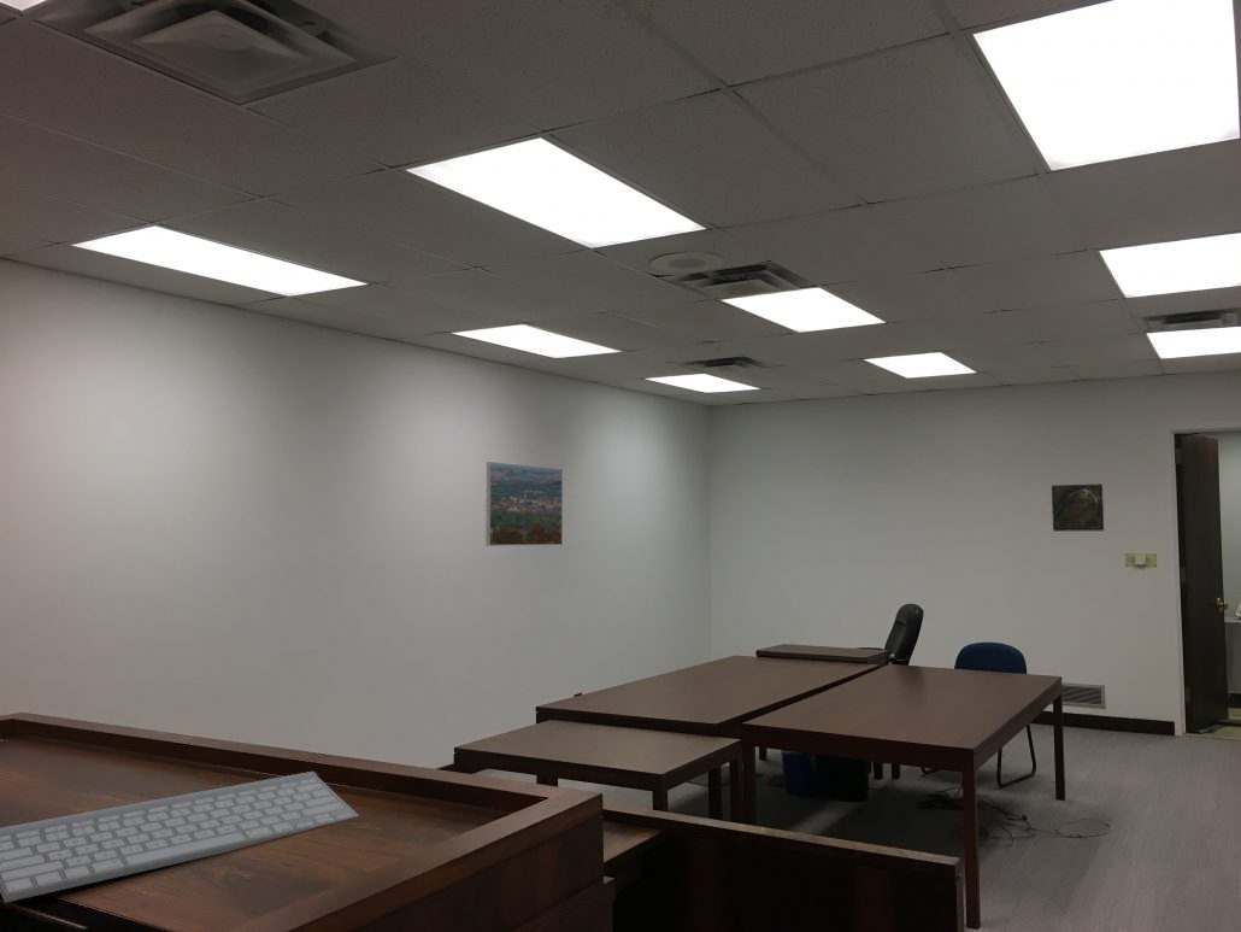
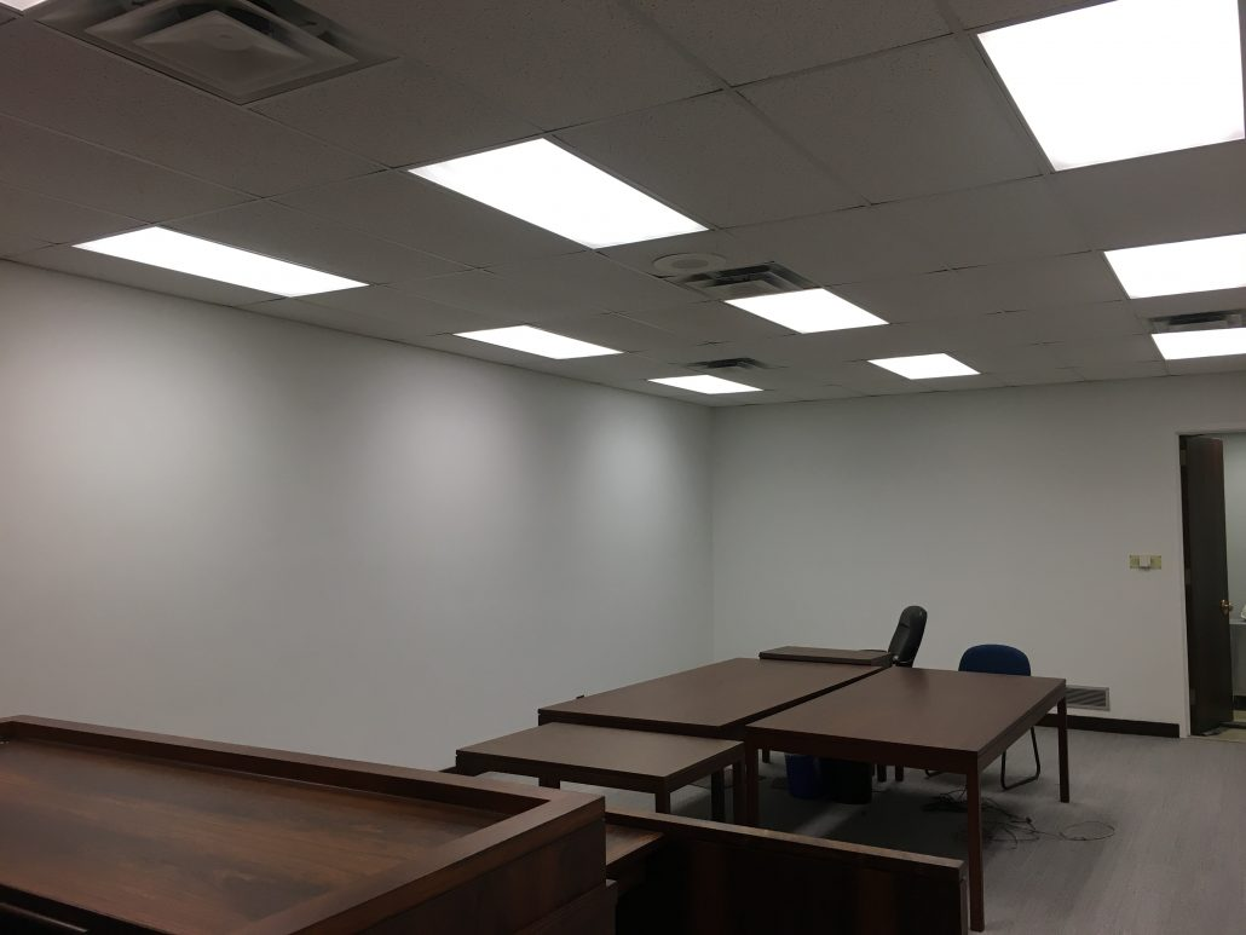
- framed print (525, 505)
- keyboard (180, 825)
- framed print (1077, 508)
